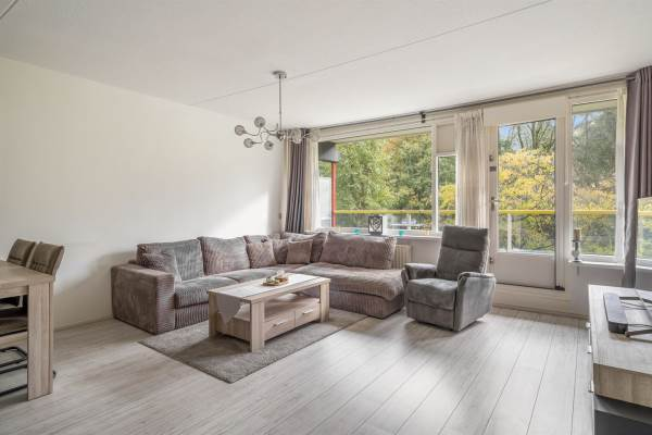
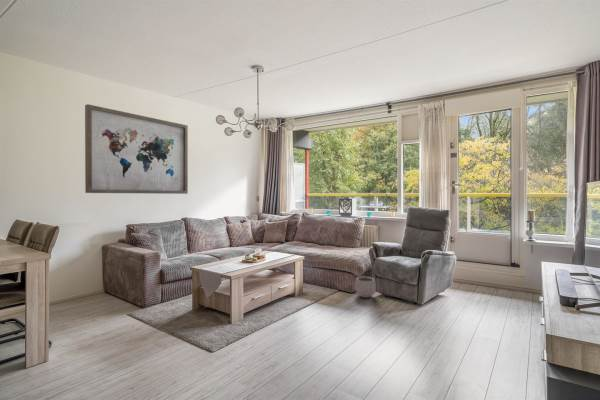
+ wall art (142, 155)
+ plant pot (365, 283)
